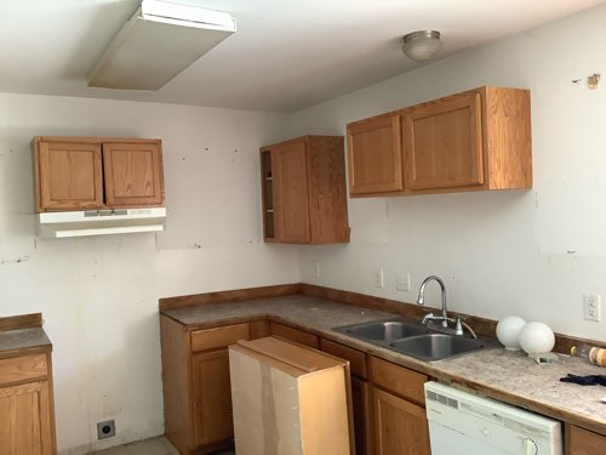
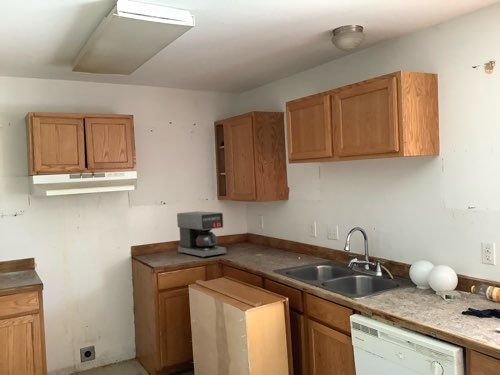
+ coffee maker (200, 233)
